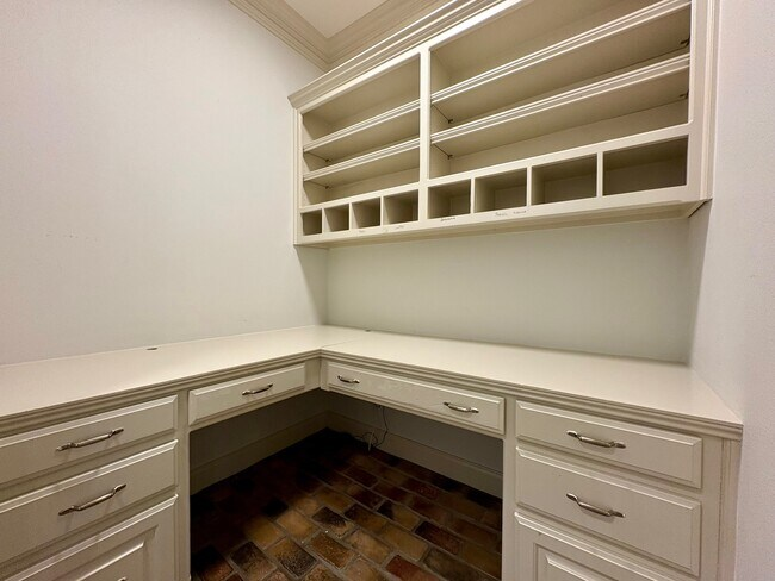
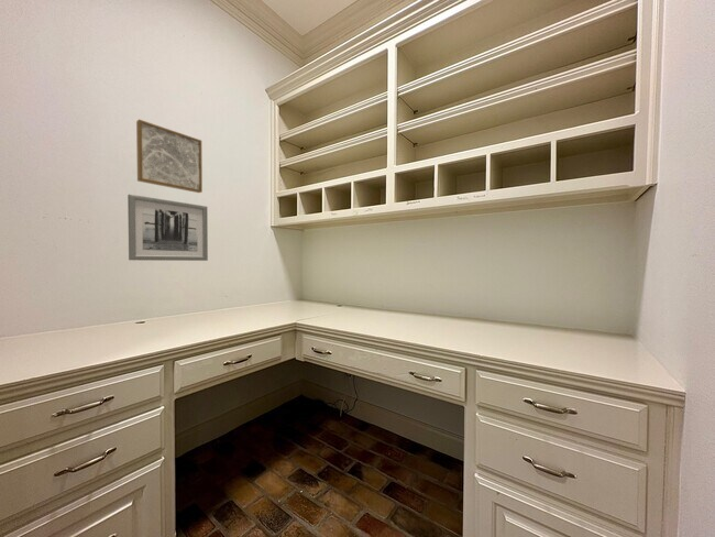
+ wall art (172, 158)
+ wall art (172, 230)
